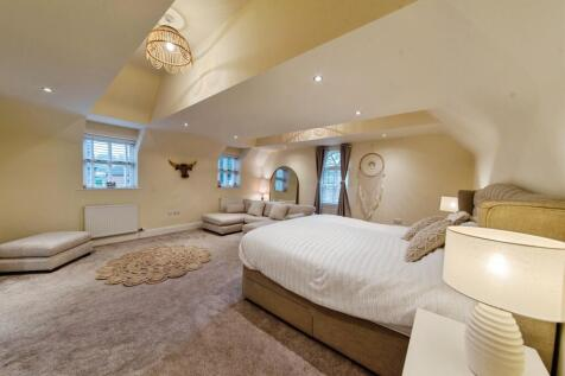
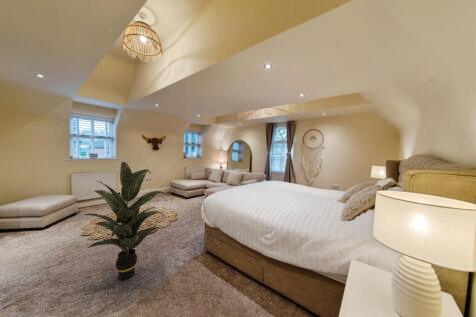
+ indoor plant (128, 217)
